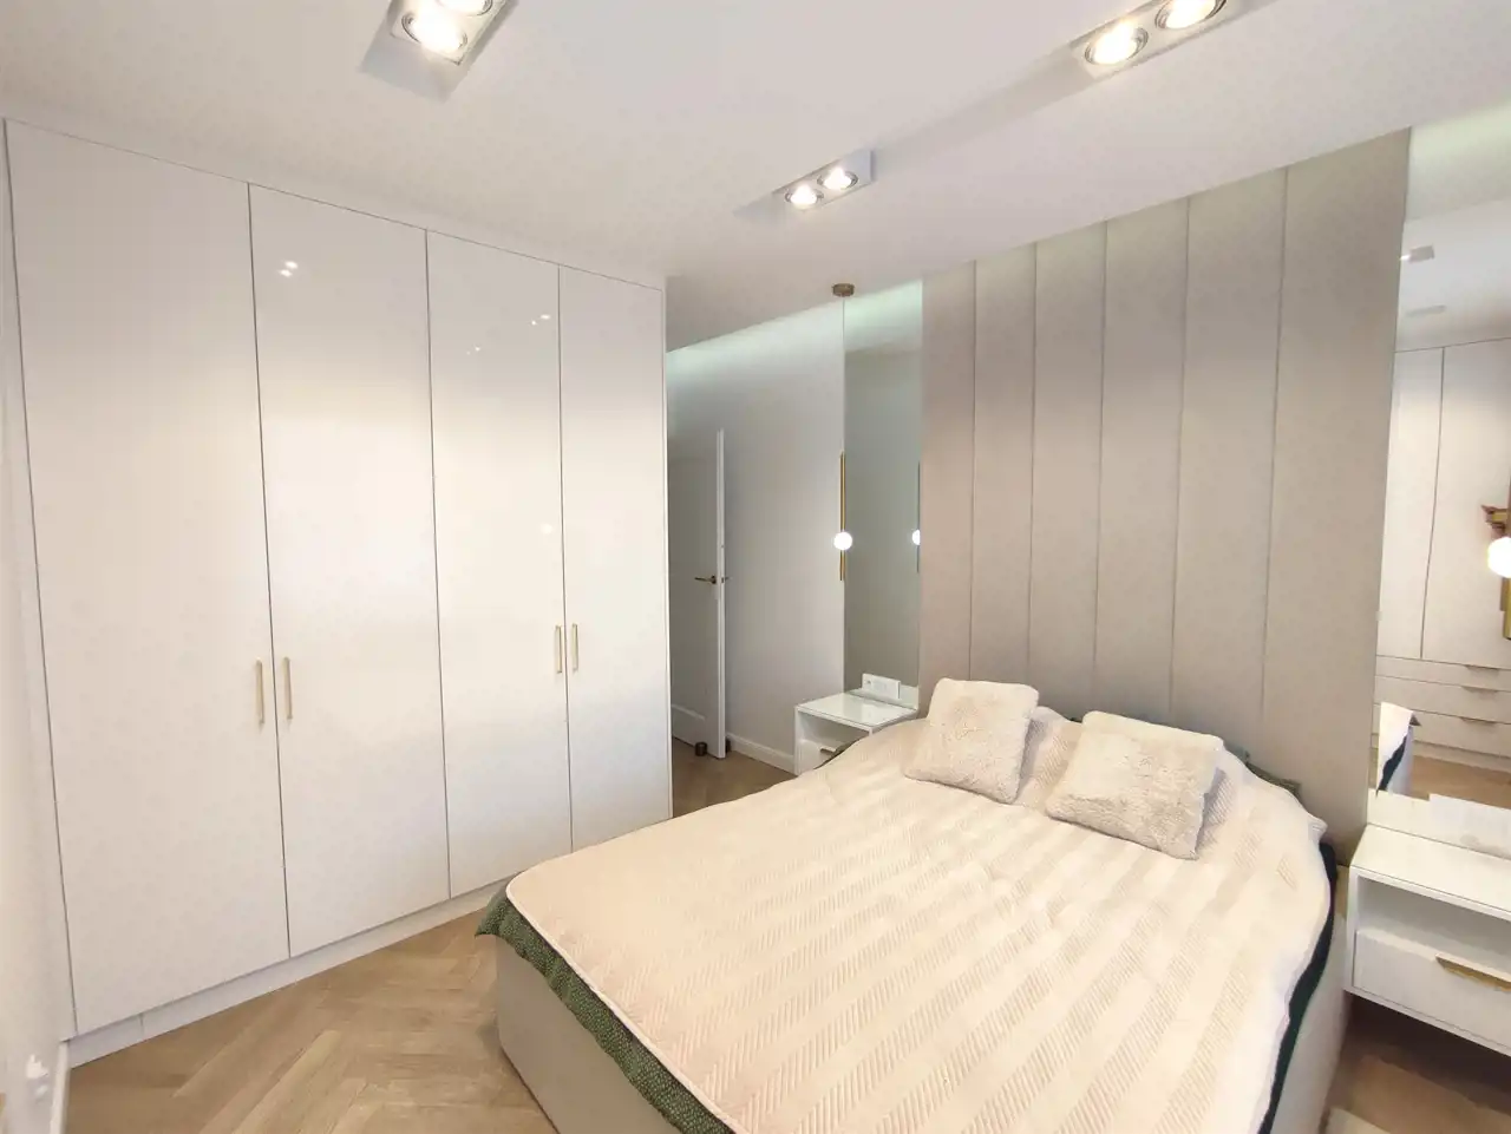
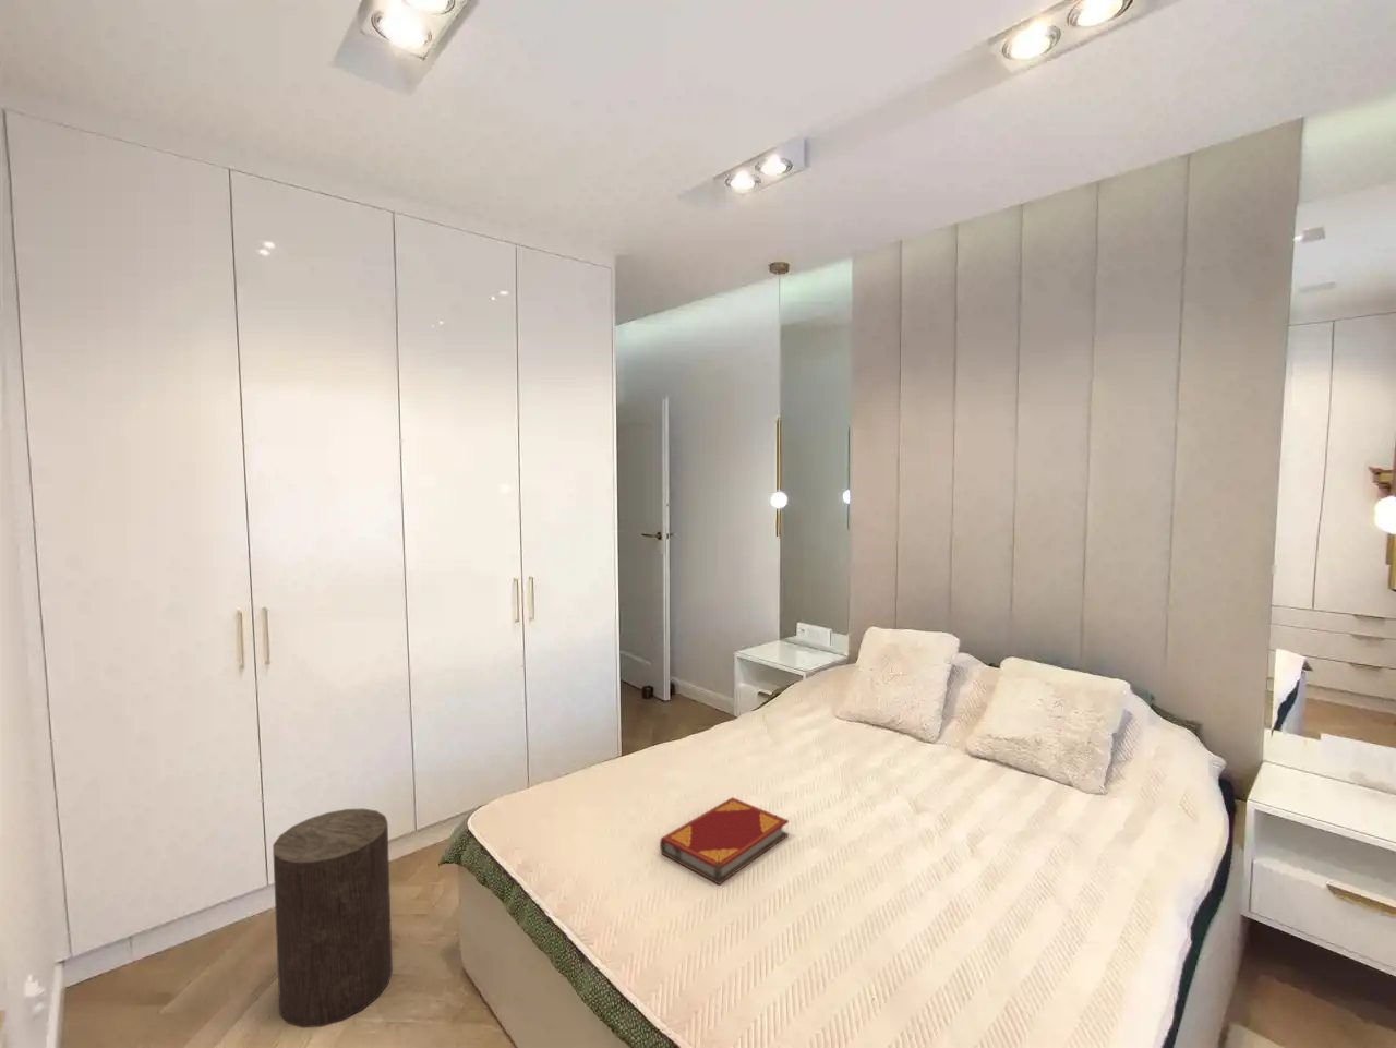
+ stool (335, 909)
+ hardback book (726, 836)
